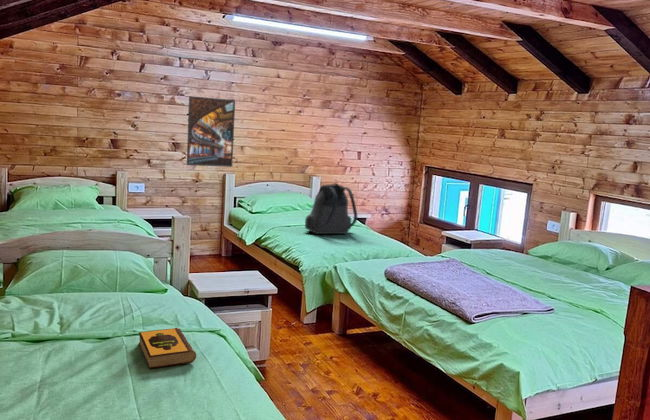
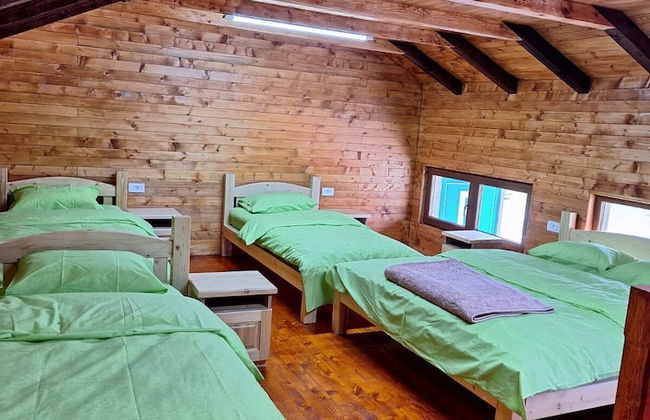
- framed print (211, 132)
- backpack (333, 208)
- hardback book (166, 346)
